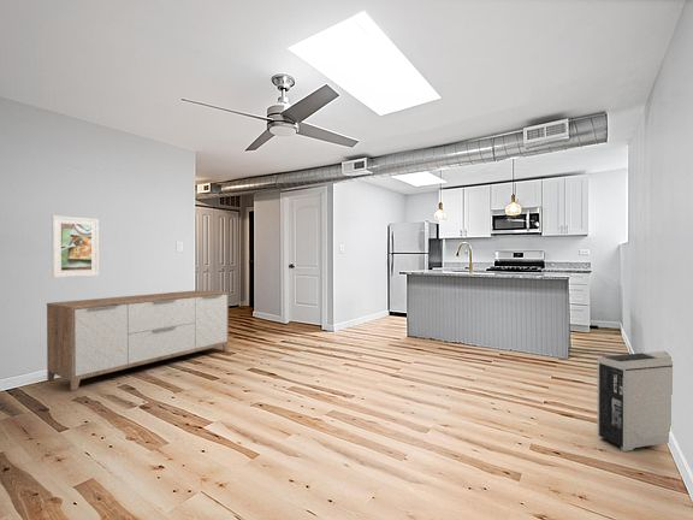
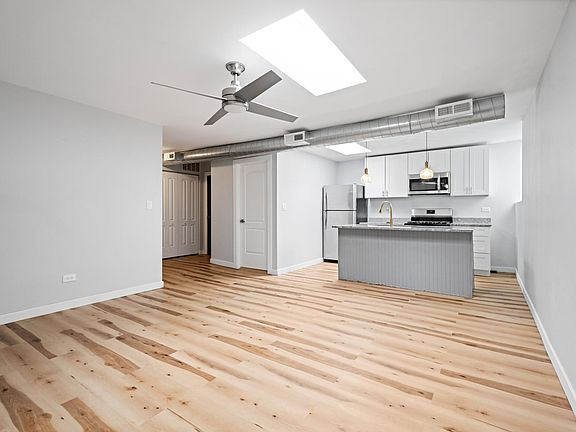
- sideboard (150, 330)
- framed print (76, 247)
- air purifier (641, 397)
